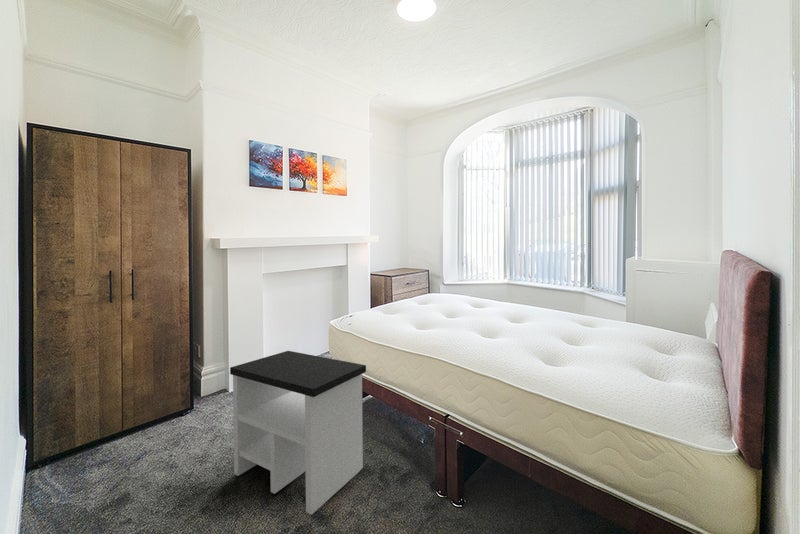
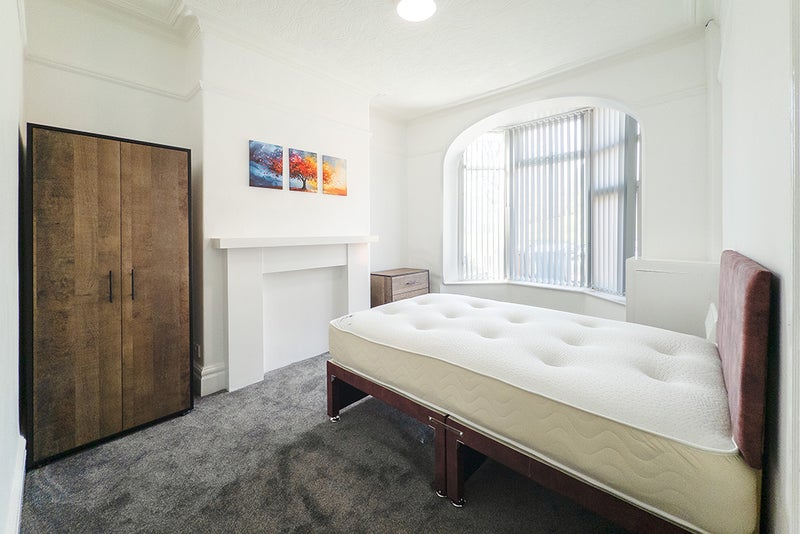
- side table (298, 418)
